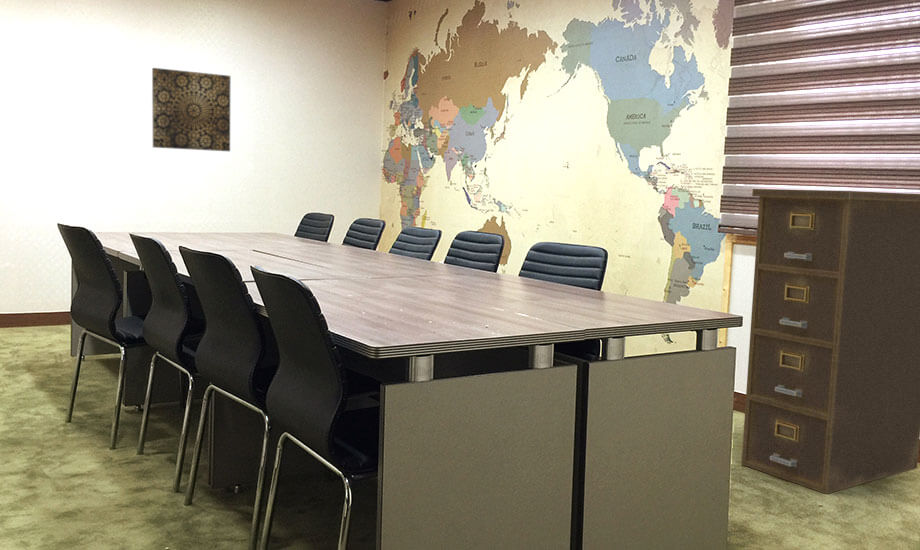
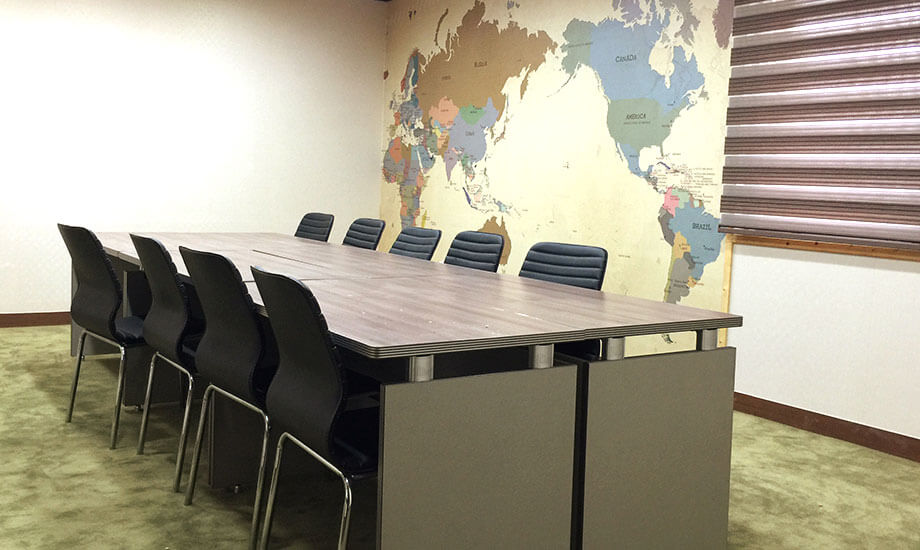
- wall art (192, 110)
- filing cabinet (839, 331)
